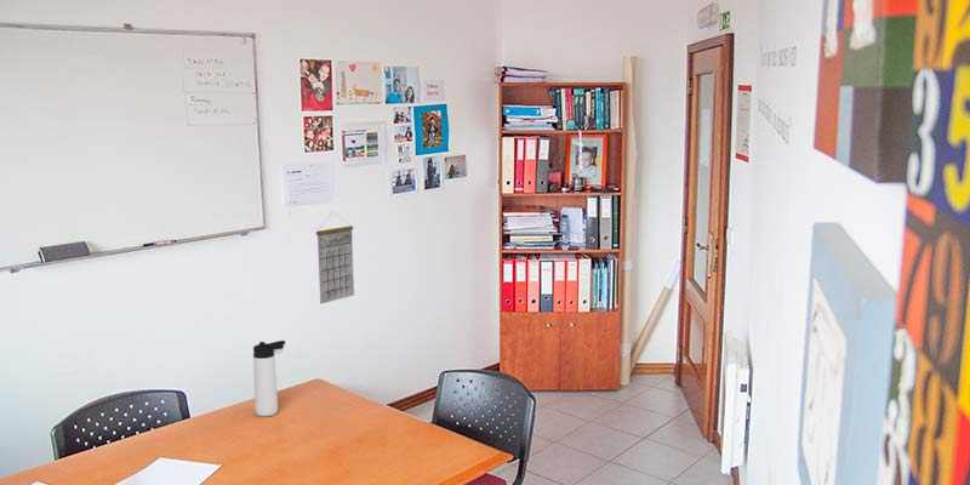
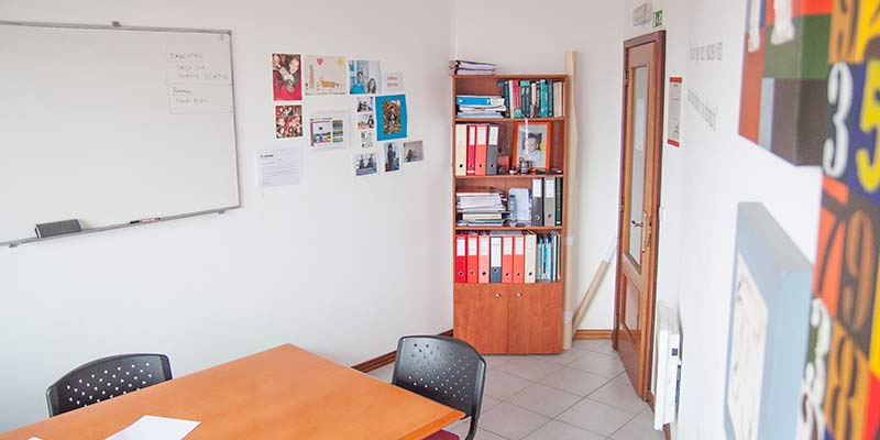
- calendar (336, 255)
- thermos bottle (270, 377)
